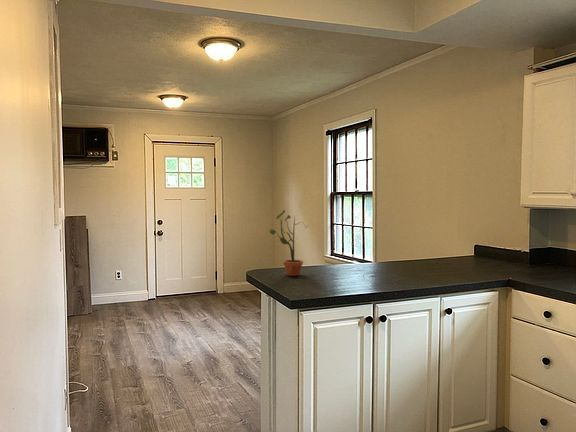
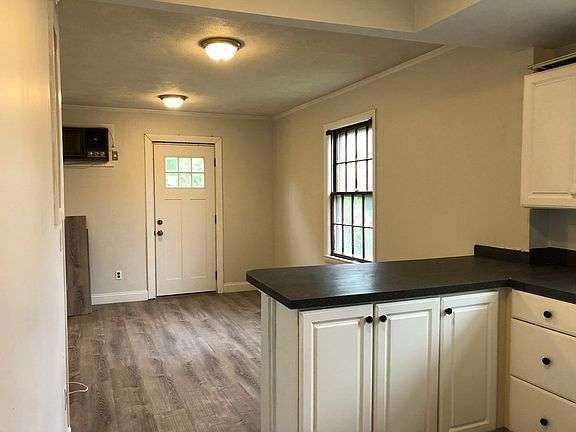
- potted plant (289, 243)
